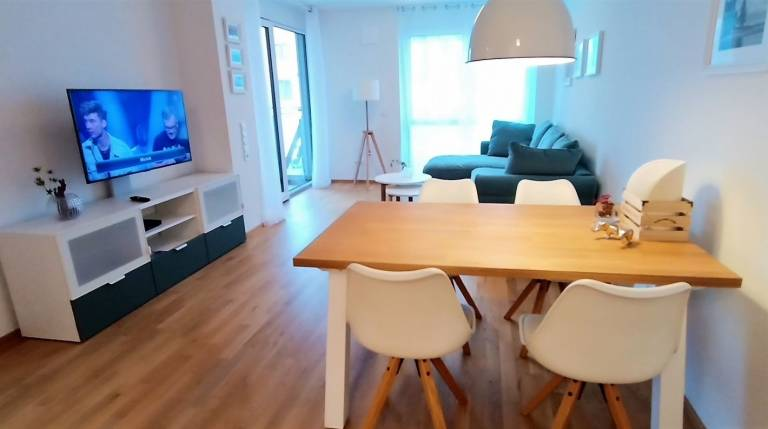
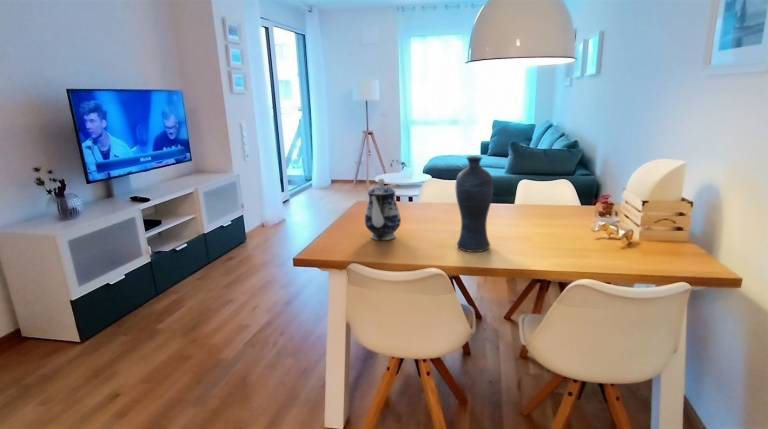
+ vase (474, 203)
+ teapot (382, 208)
